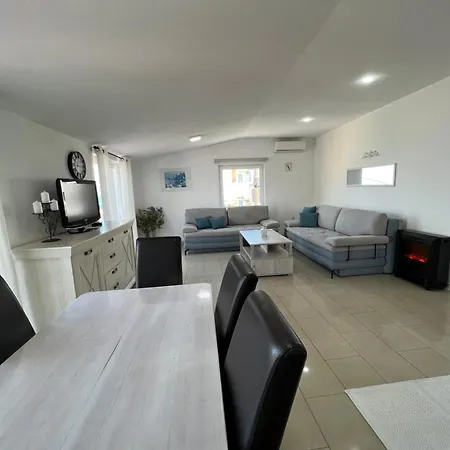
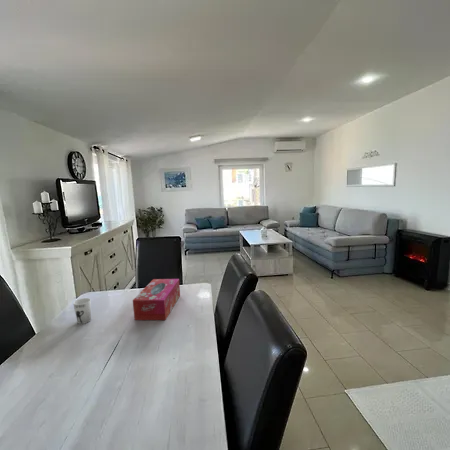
+ tissue box (158, 297)
+ cup (83, 311)
